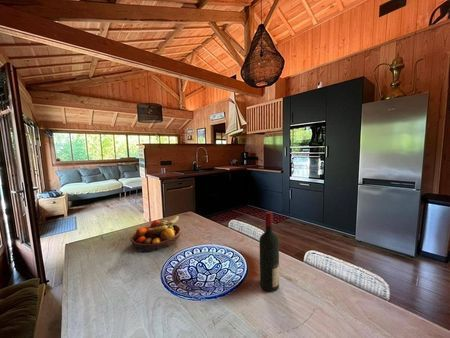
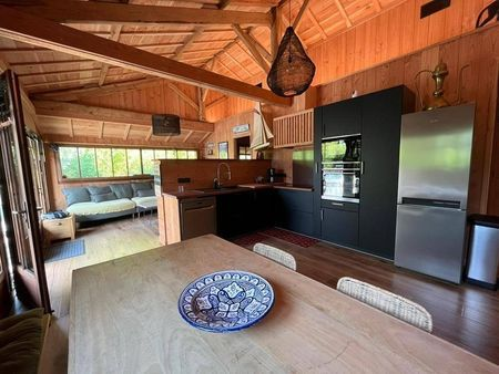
- alcohol (269, 249)
- fruit bowl (156, 230)
